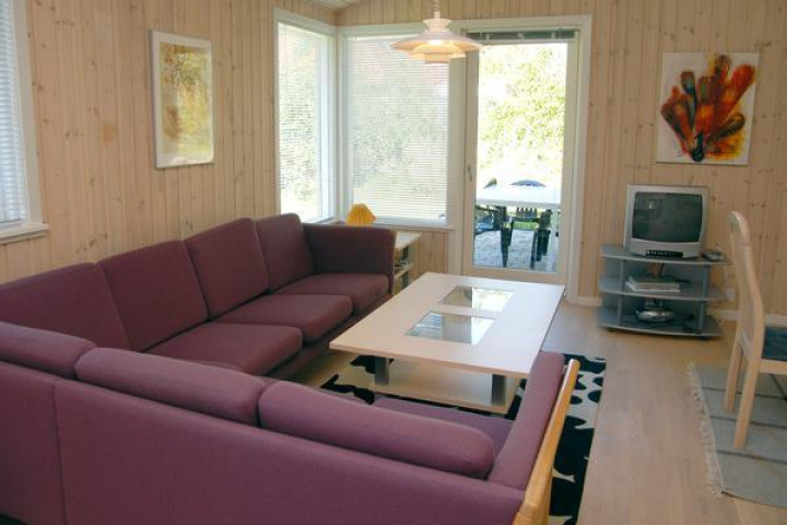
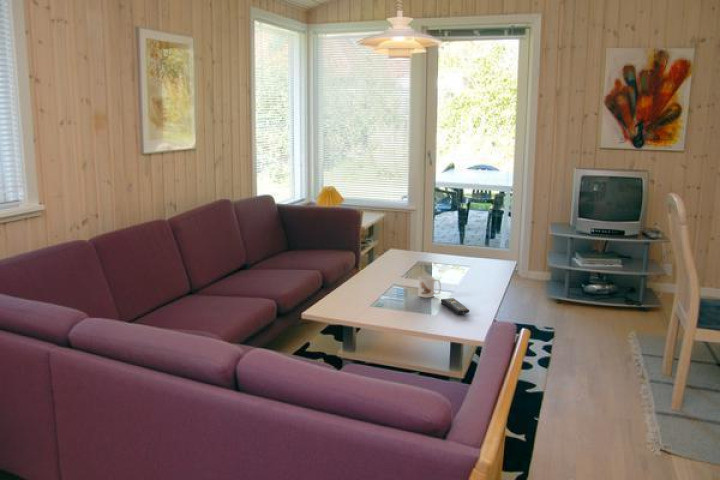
+ mug (429, 286)
+ remote control (454, 305)
